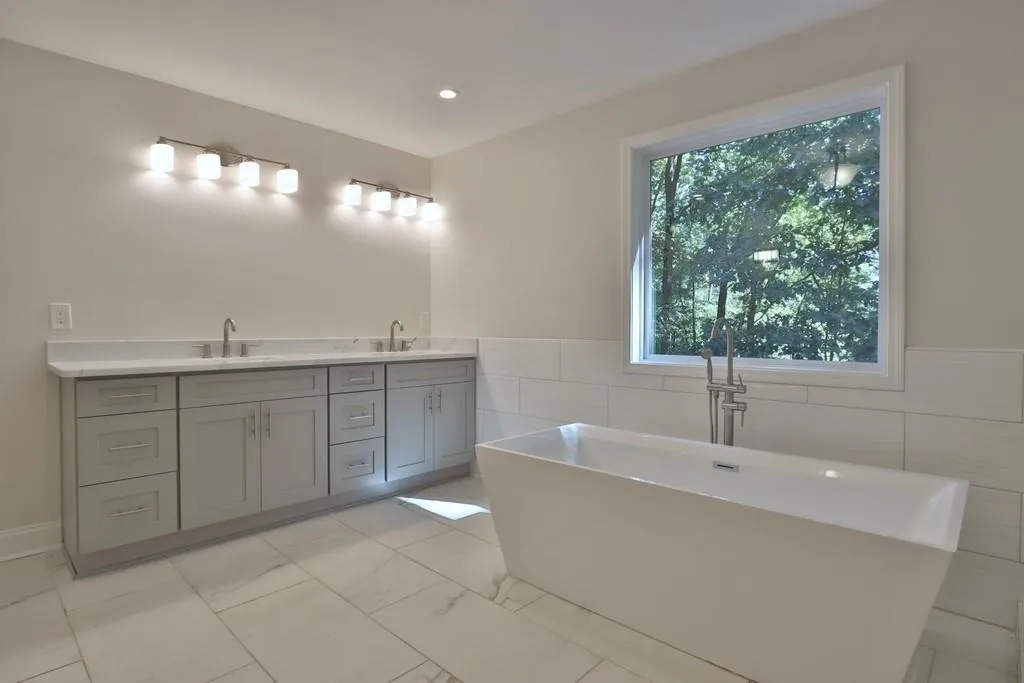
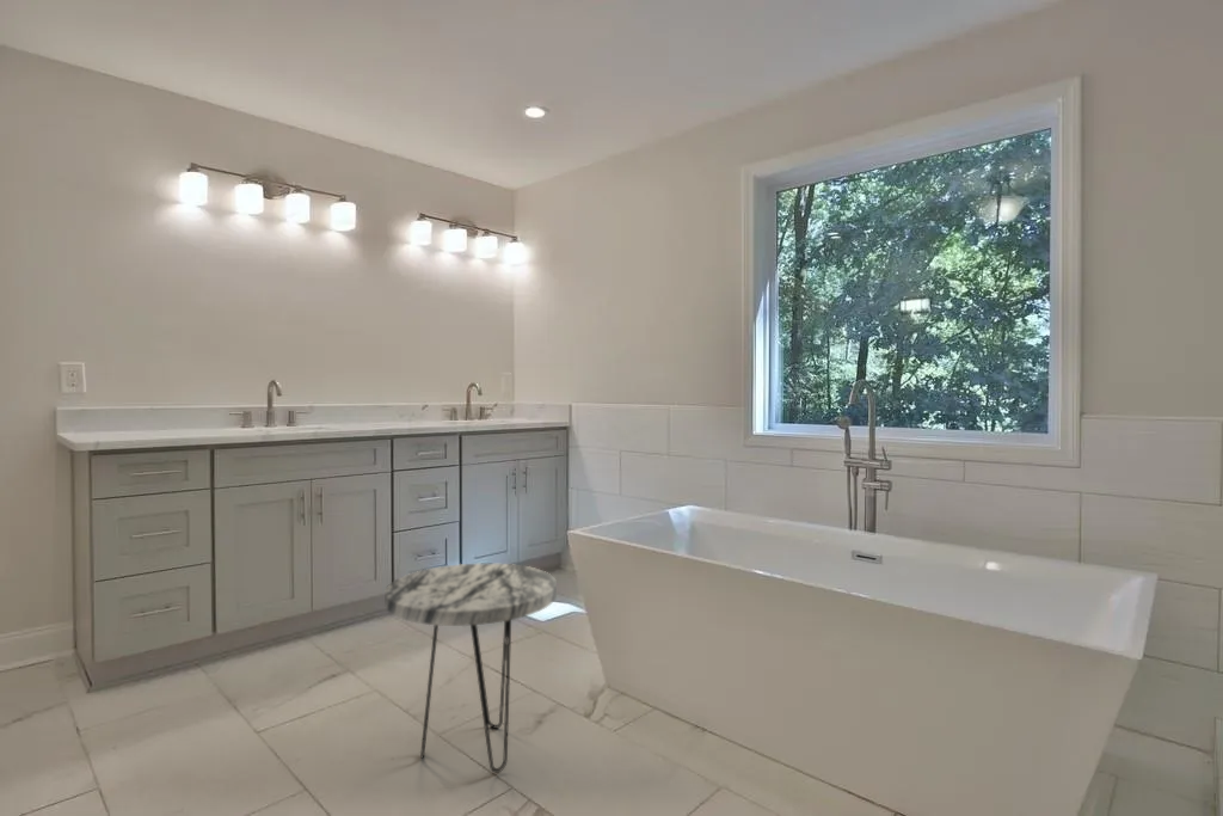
+ side table (477, 668)
